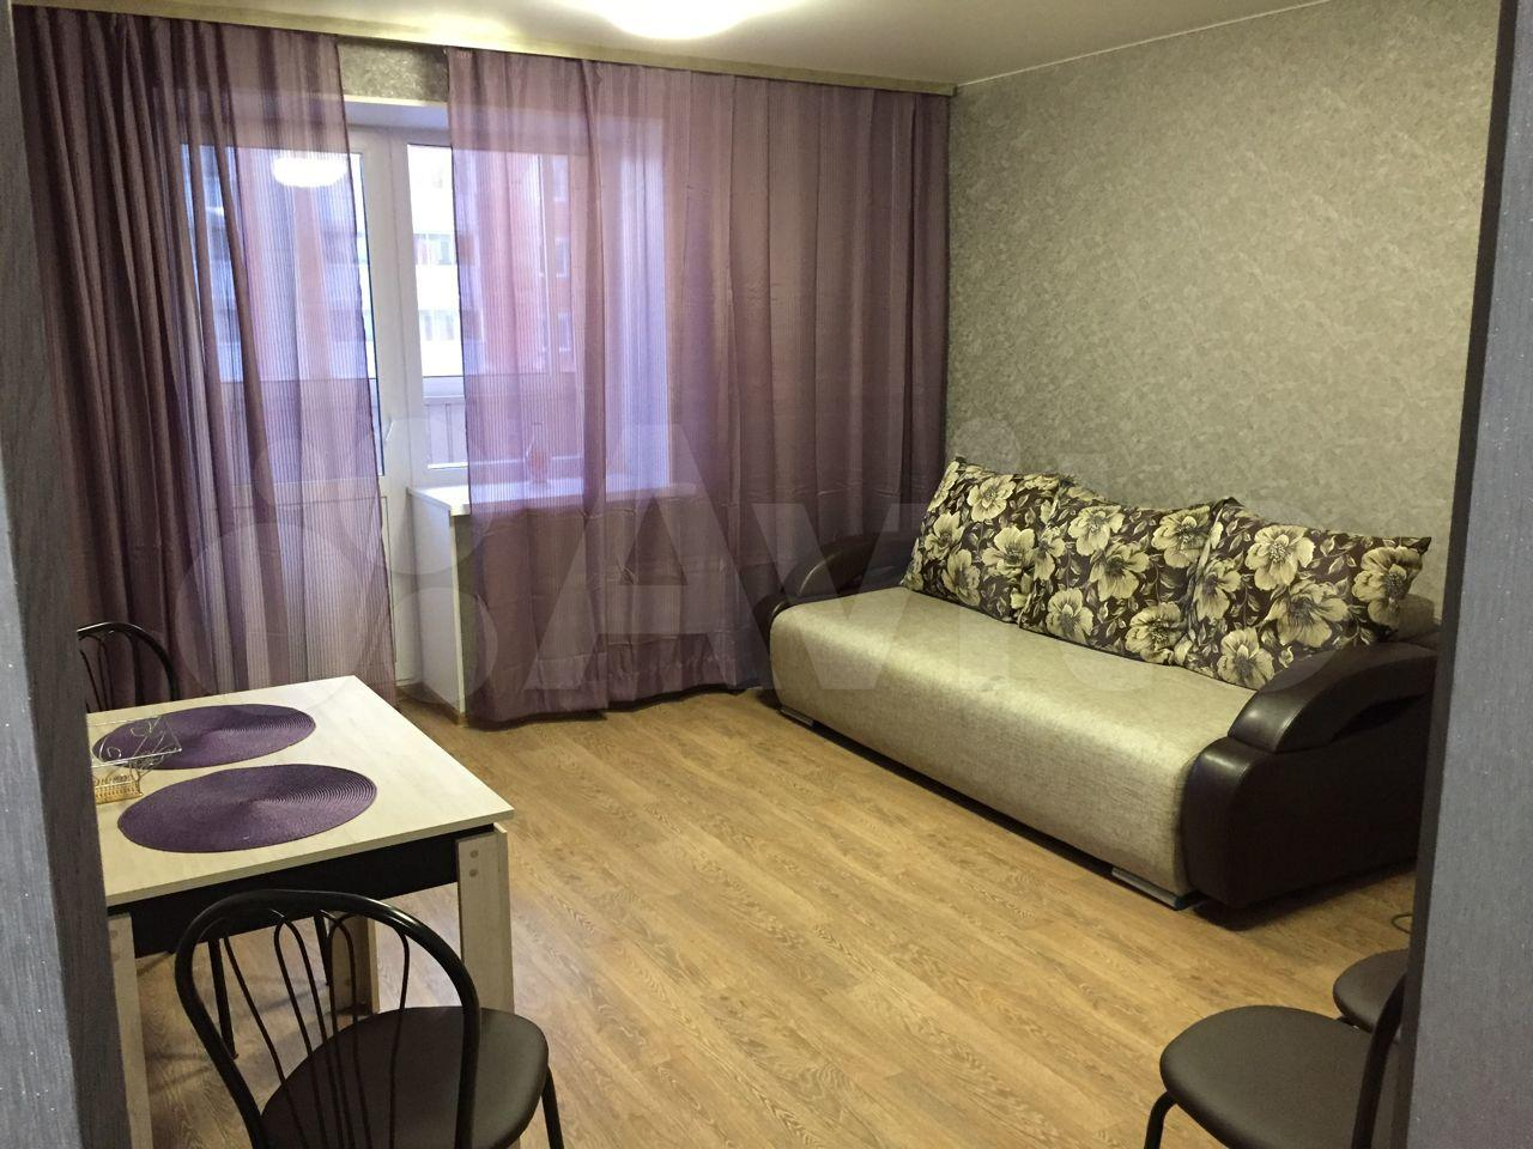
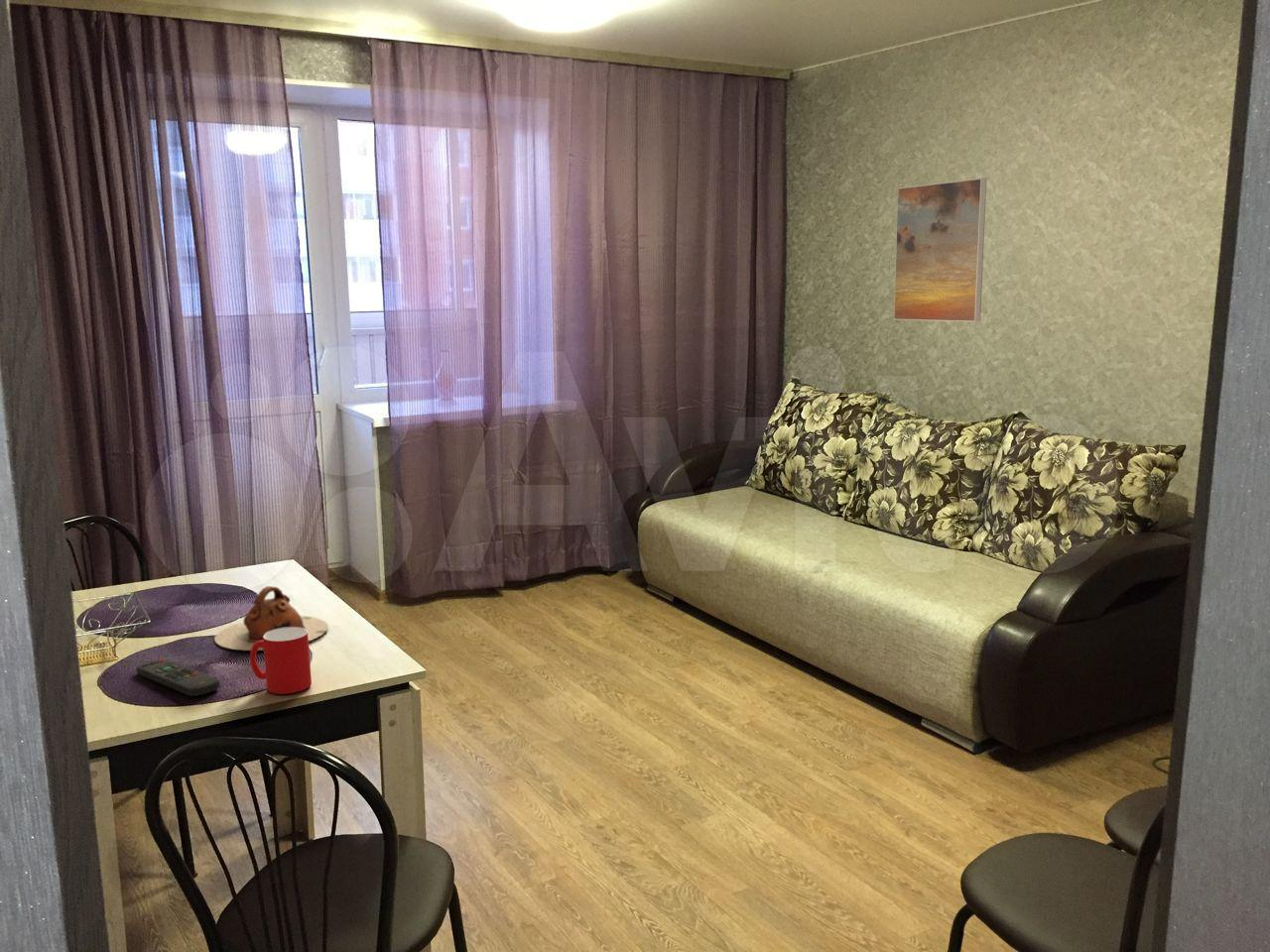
+ teapot (270, 609)
+ remote control (178, 676)
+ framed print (938, 252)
+ cup (279, 659)
